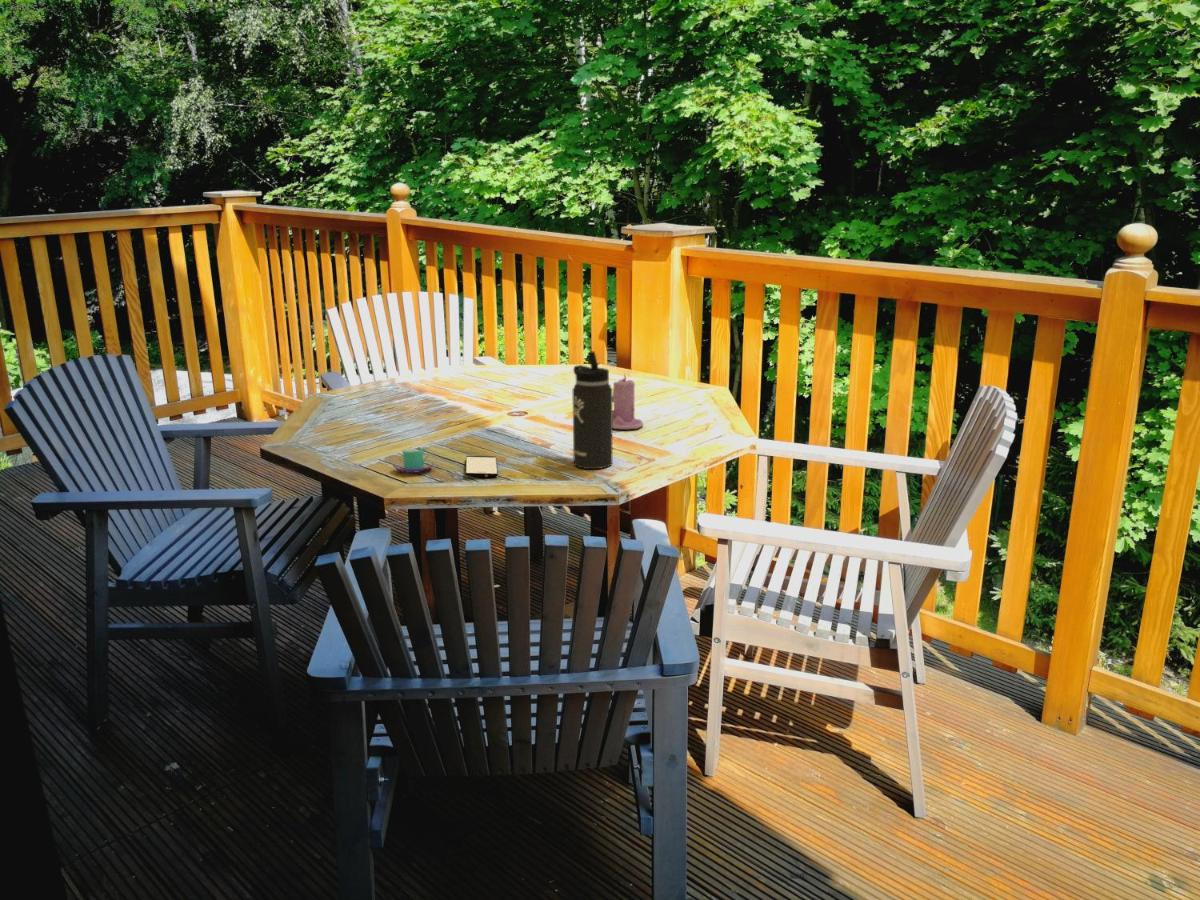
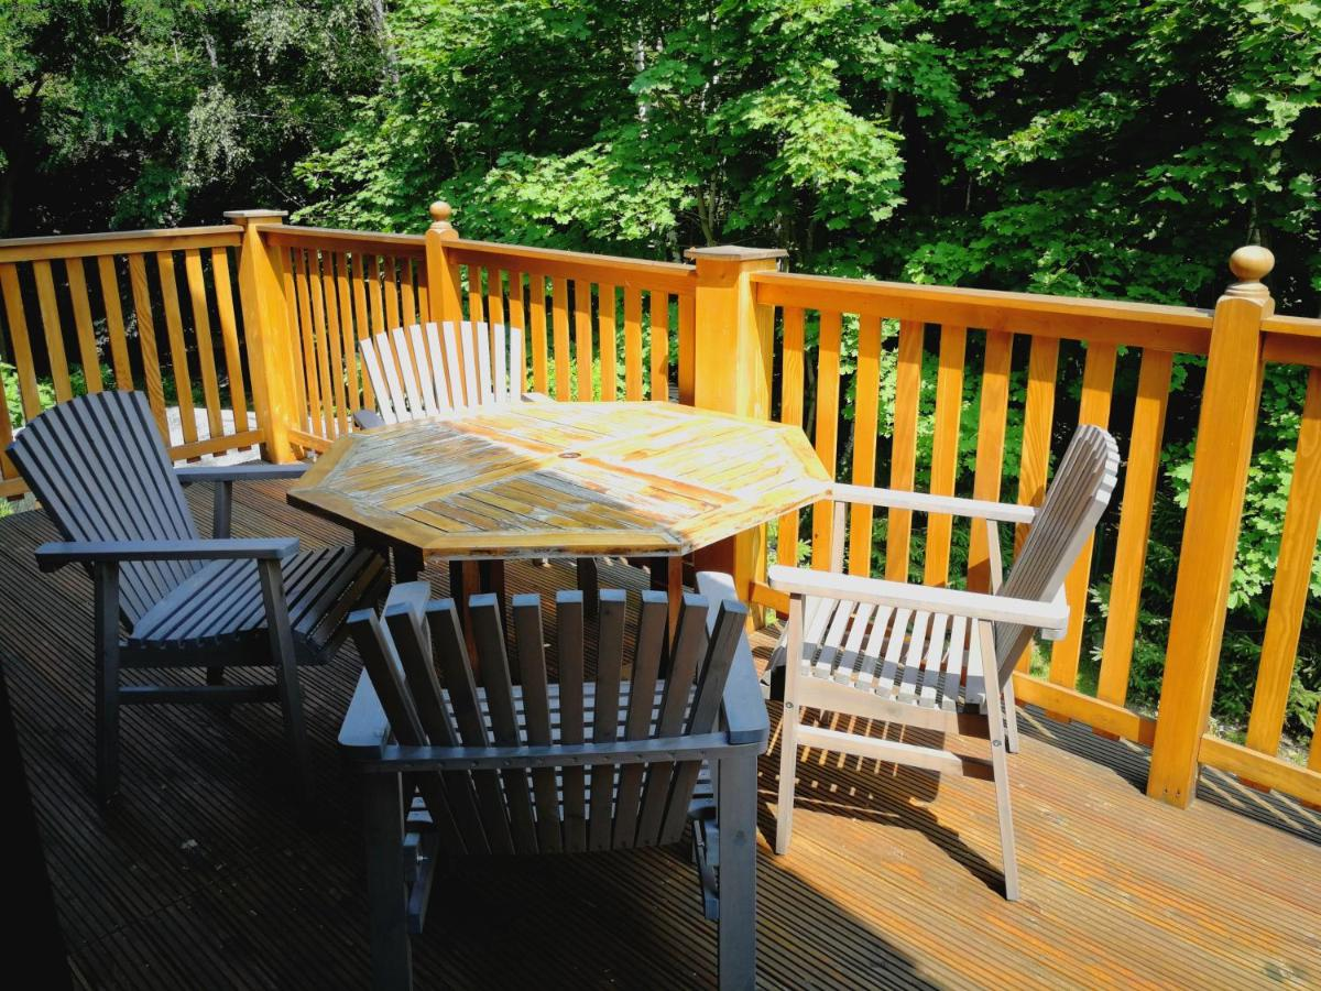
- candle (624, 399)
- teacup (412, 461)
- thermos bottle (589, 407)
- smartphone (481, 465)
